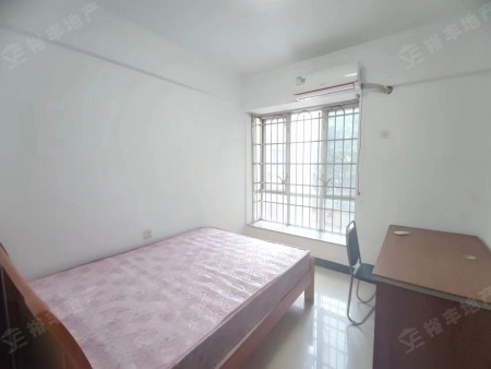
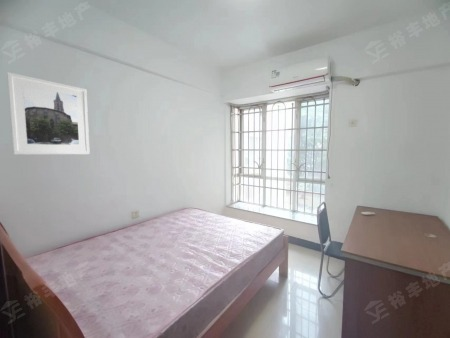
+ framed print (53, 118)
